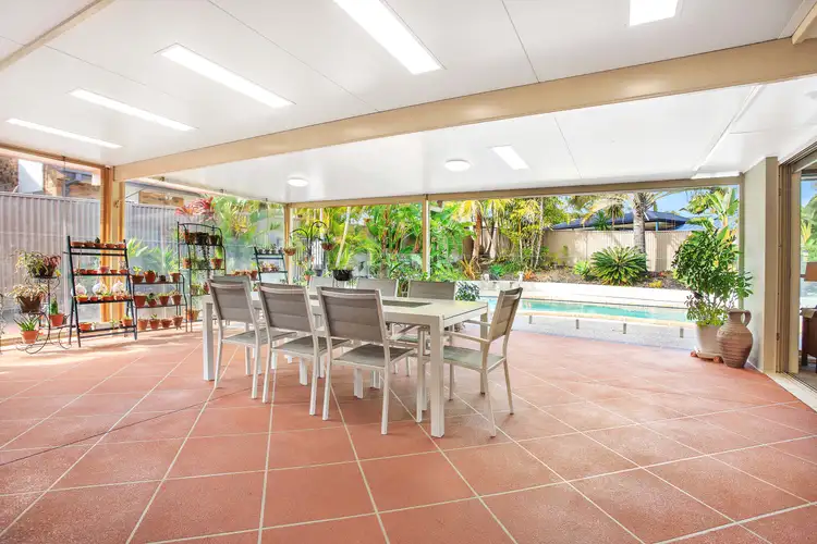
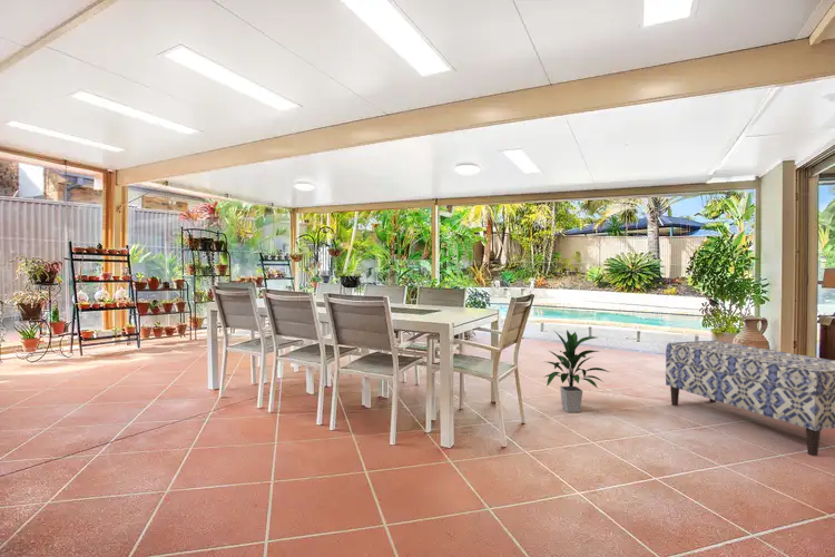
+ bench (754, 388)
+ indoor plant (571, 369)
